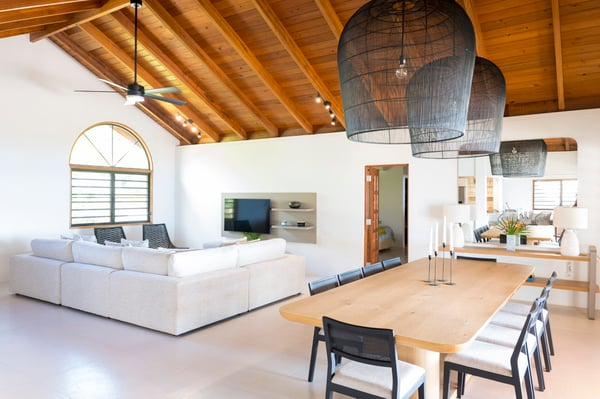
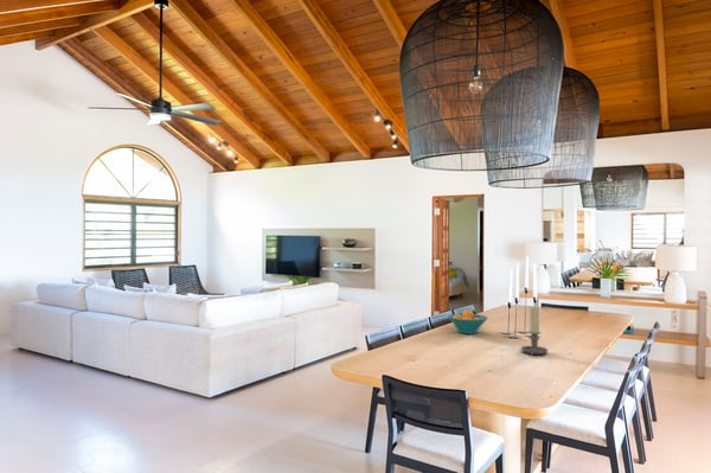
+ fruit bowl (467, 320)
+ candle holder (533, 330)
